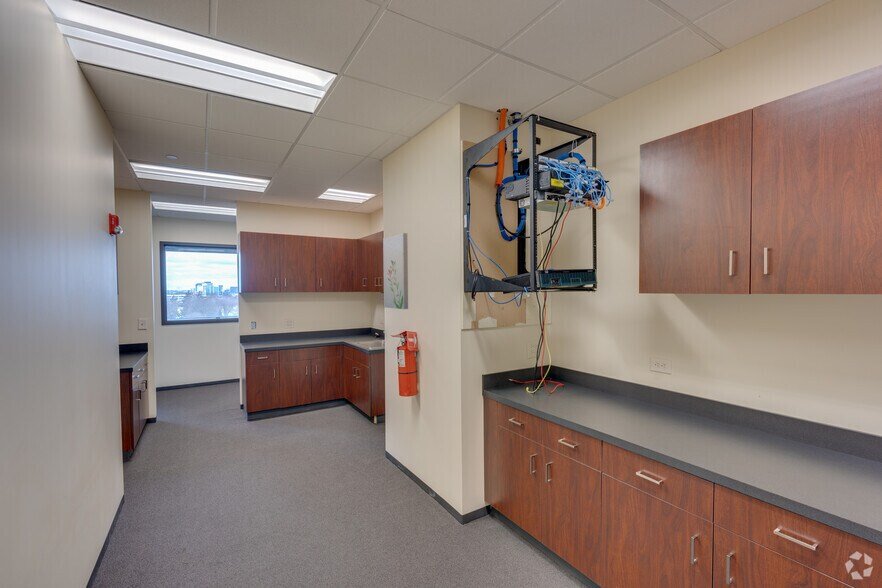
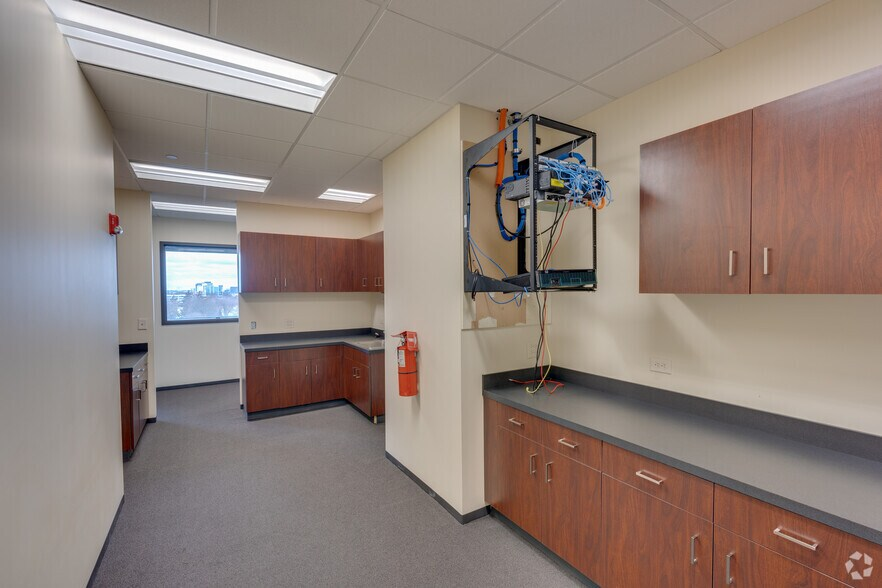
- wall art (395, 272)
